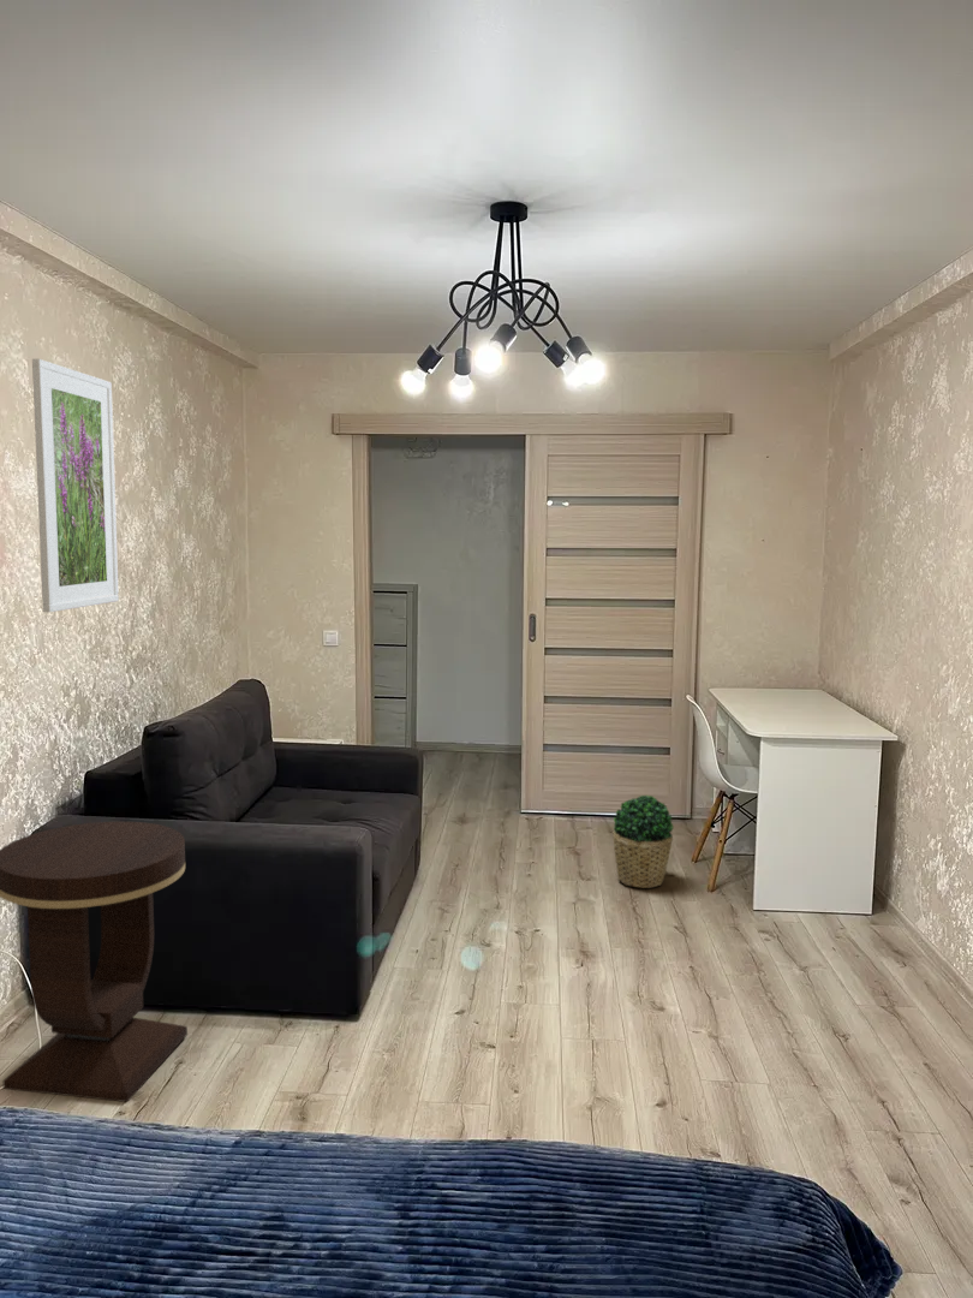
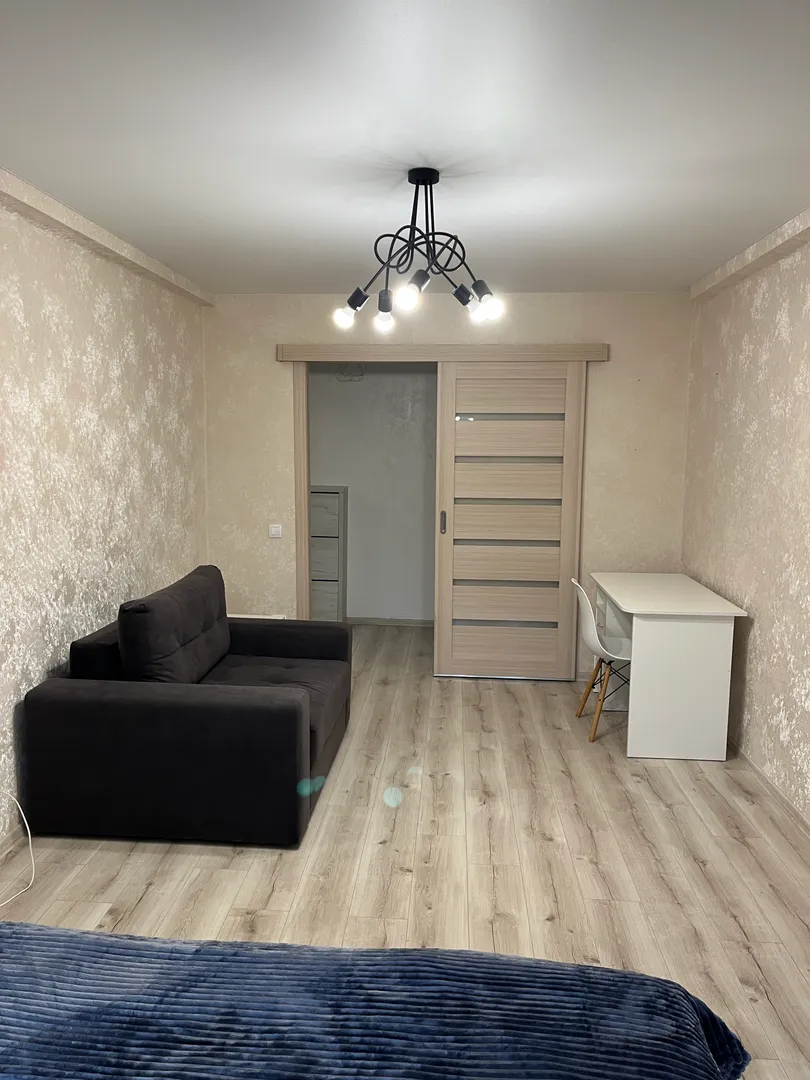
- potted plant (641, 839)
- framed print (79, 490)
- side table (99, 958)
